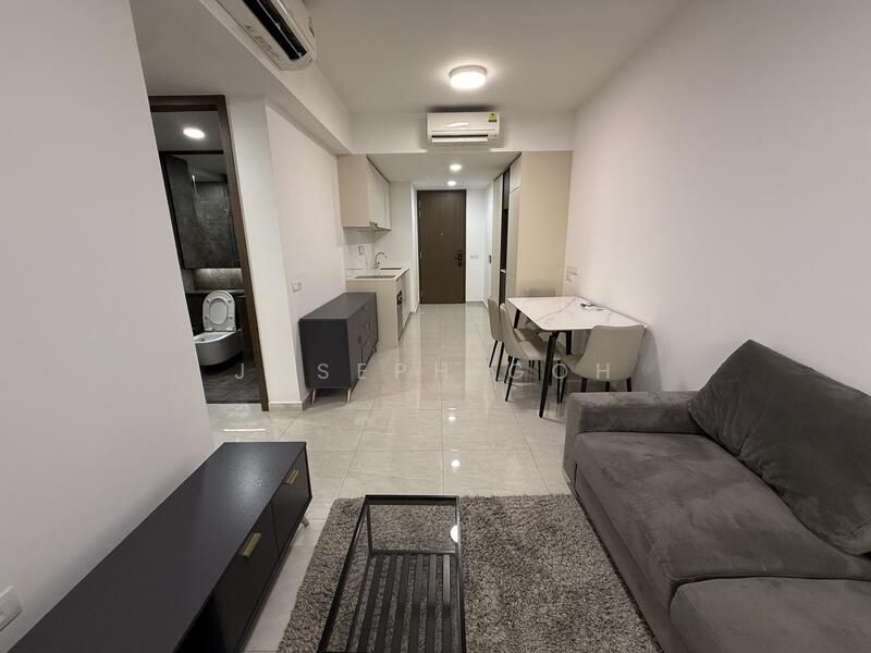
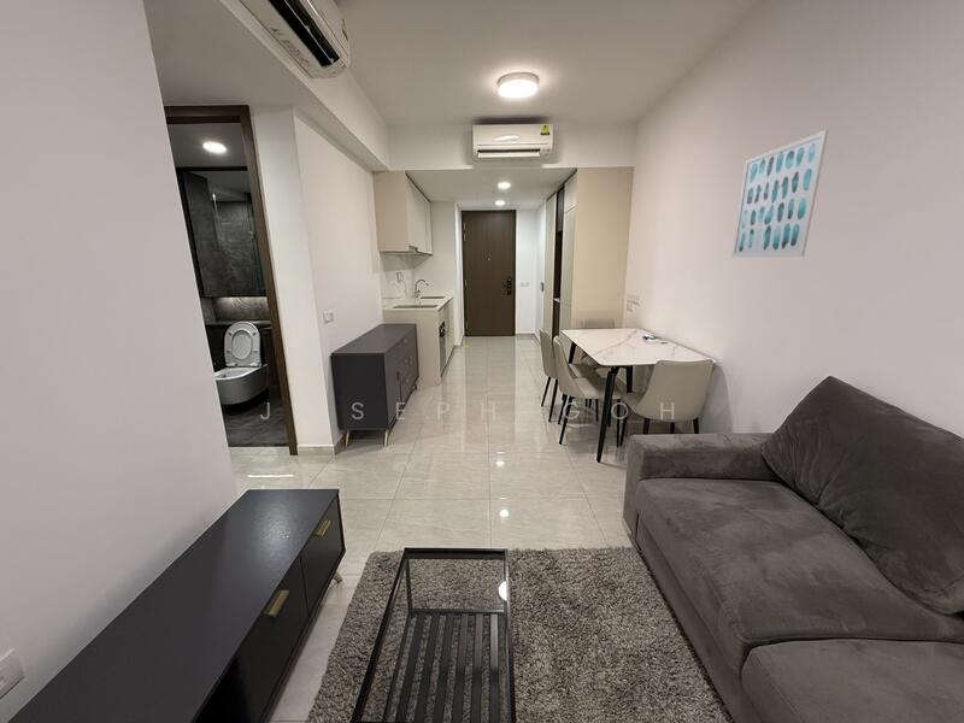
+ wall art (771, 204)
